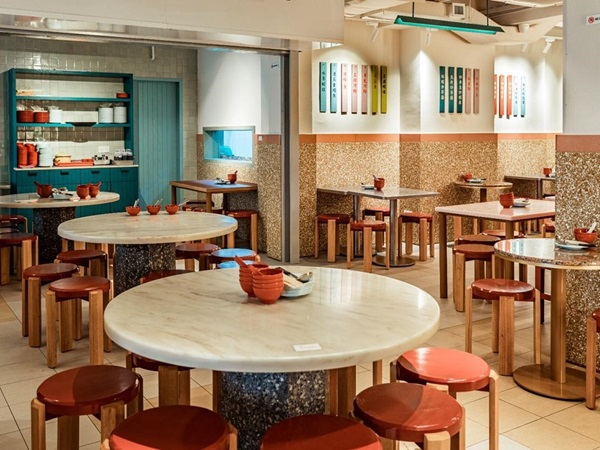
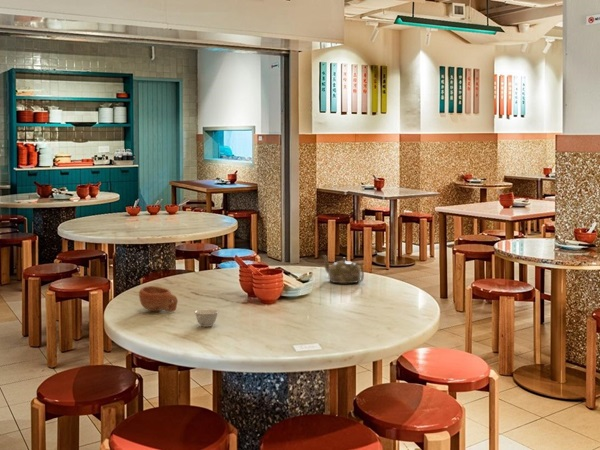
+ teapot (342, 269)
+ cup (159, 299)
+ teacup (205, 319)
